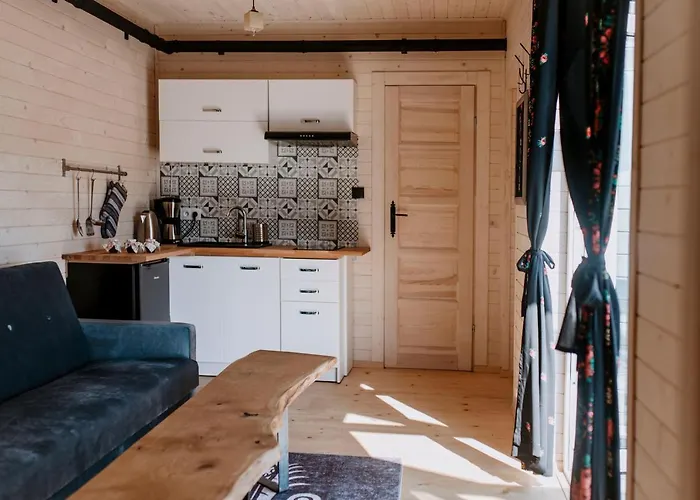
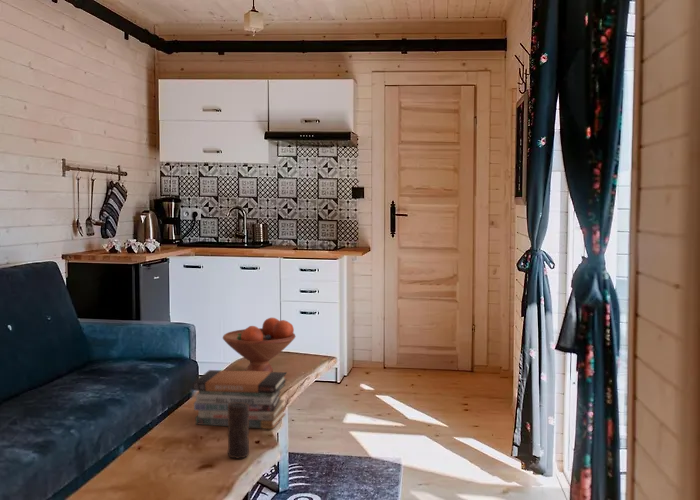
+ candle (238, 429)
+ fruit bowl (259, 346)
+ book stack (240, 398)
